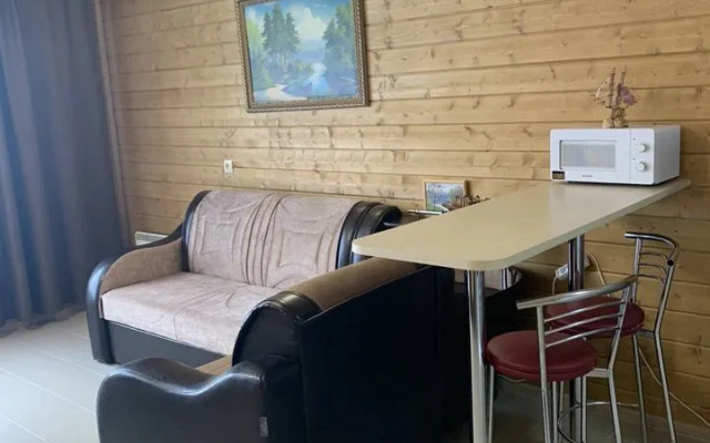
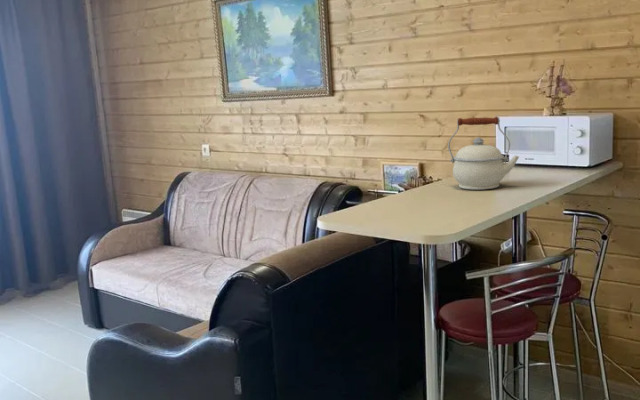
+ kettle (483, 152)
